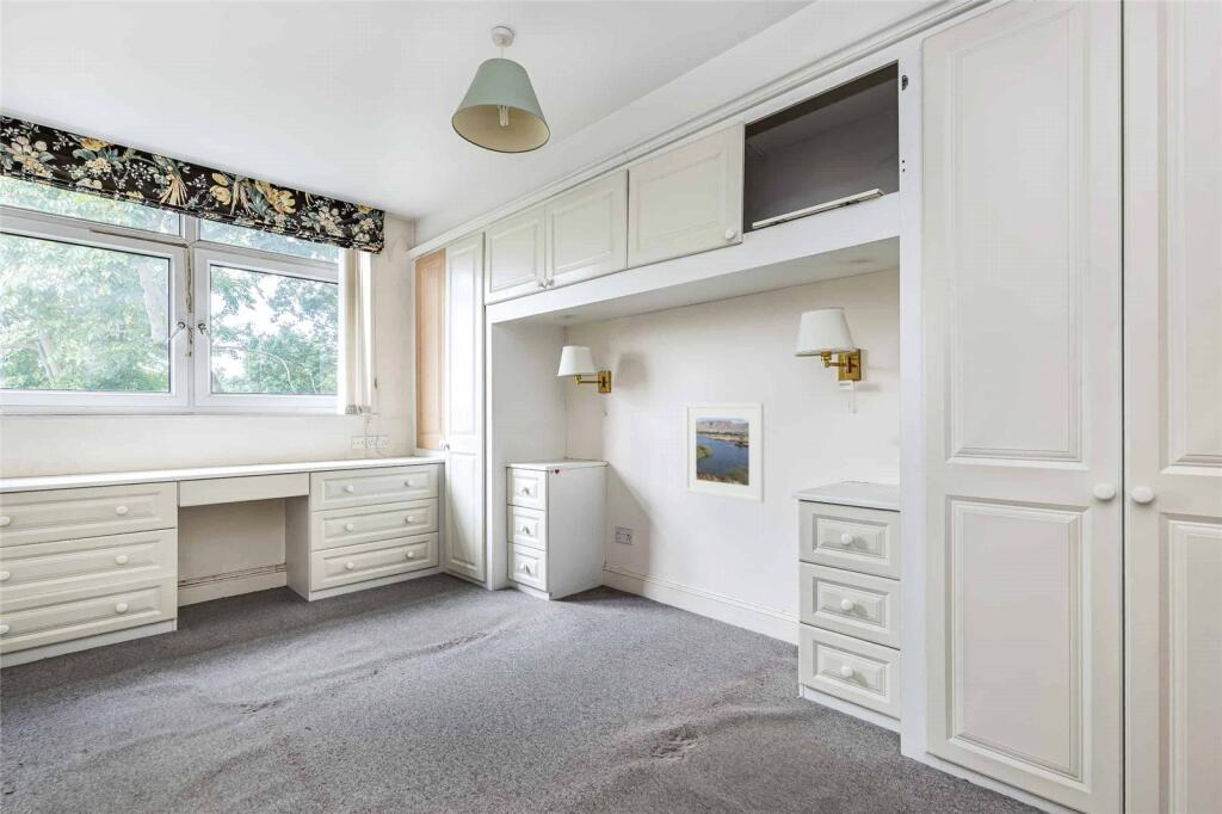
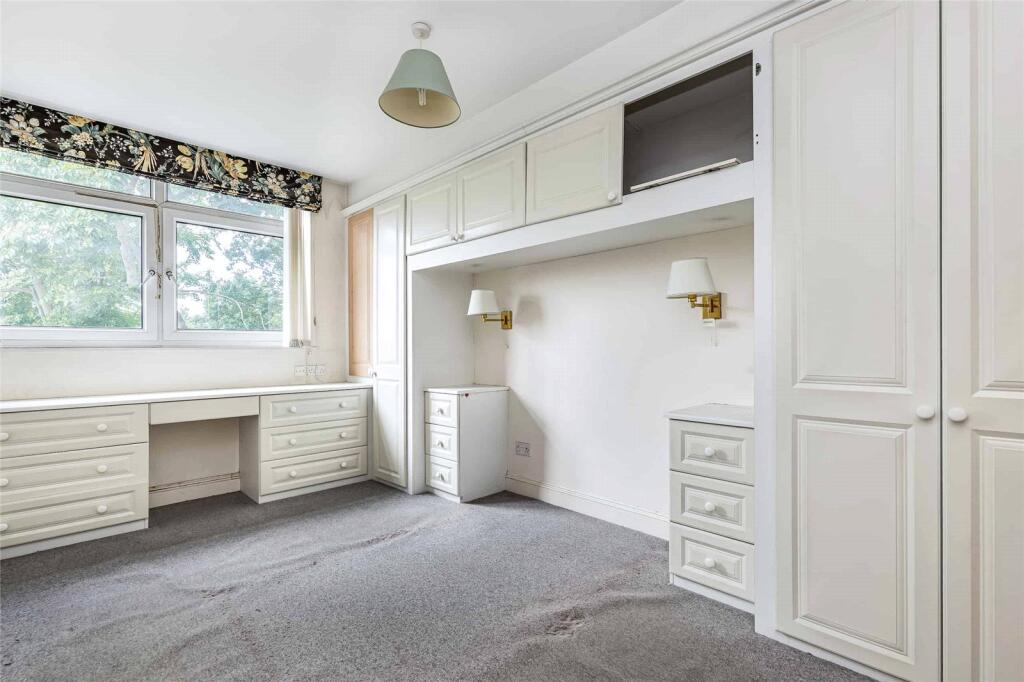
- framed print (722, 450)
